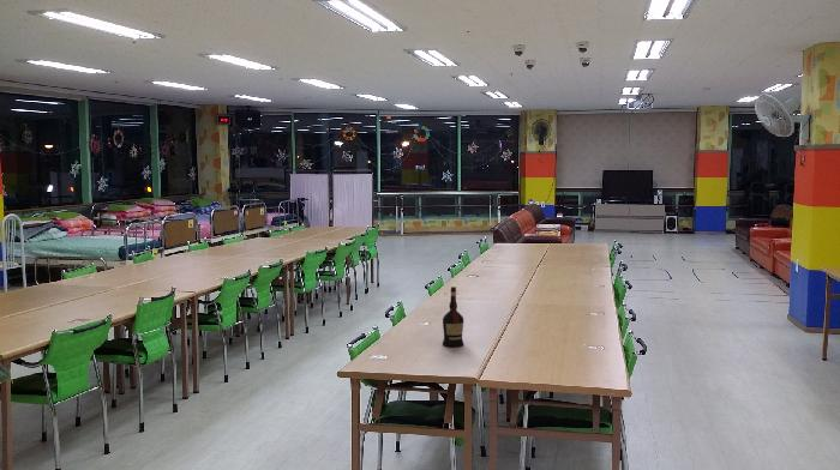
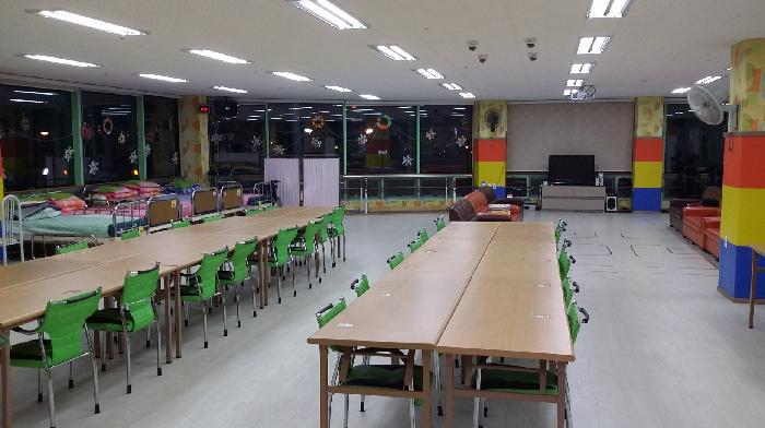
- liquor (452, 315)
